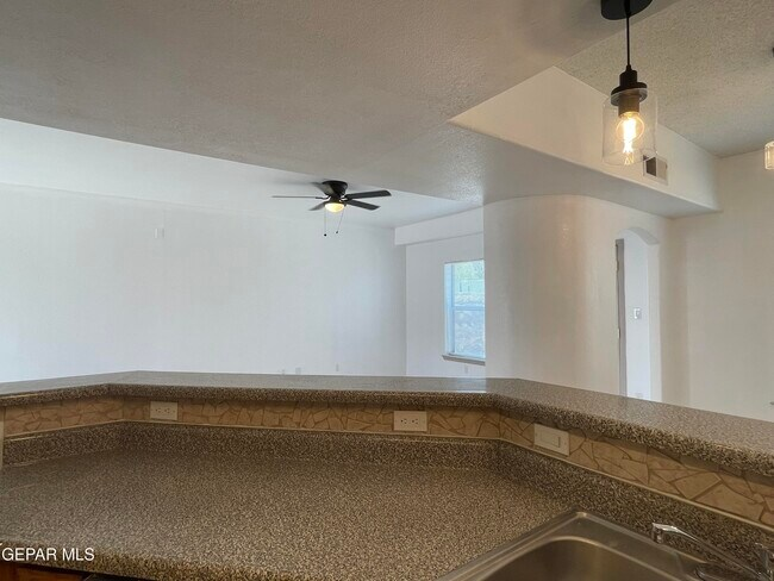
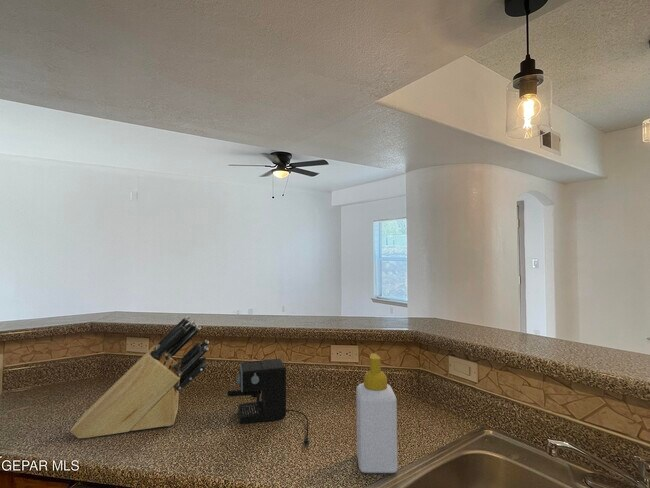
+ soap bottle (375, 409)
+ coffee maker (268, 399)
+ knife block (147, 370)
